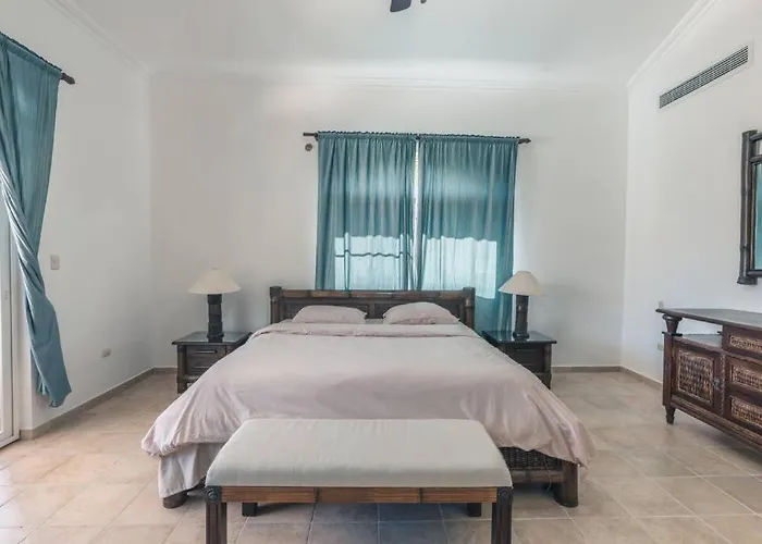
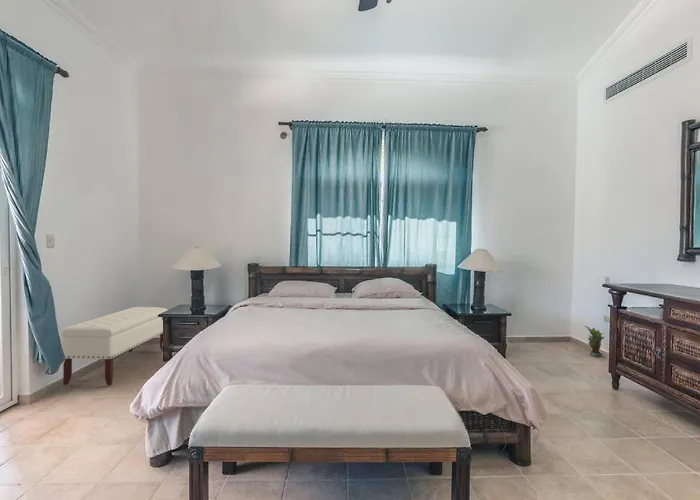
+ potted plant (593, 340)
+ bench (121, 341)
